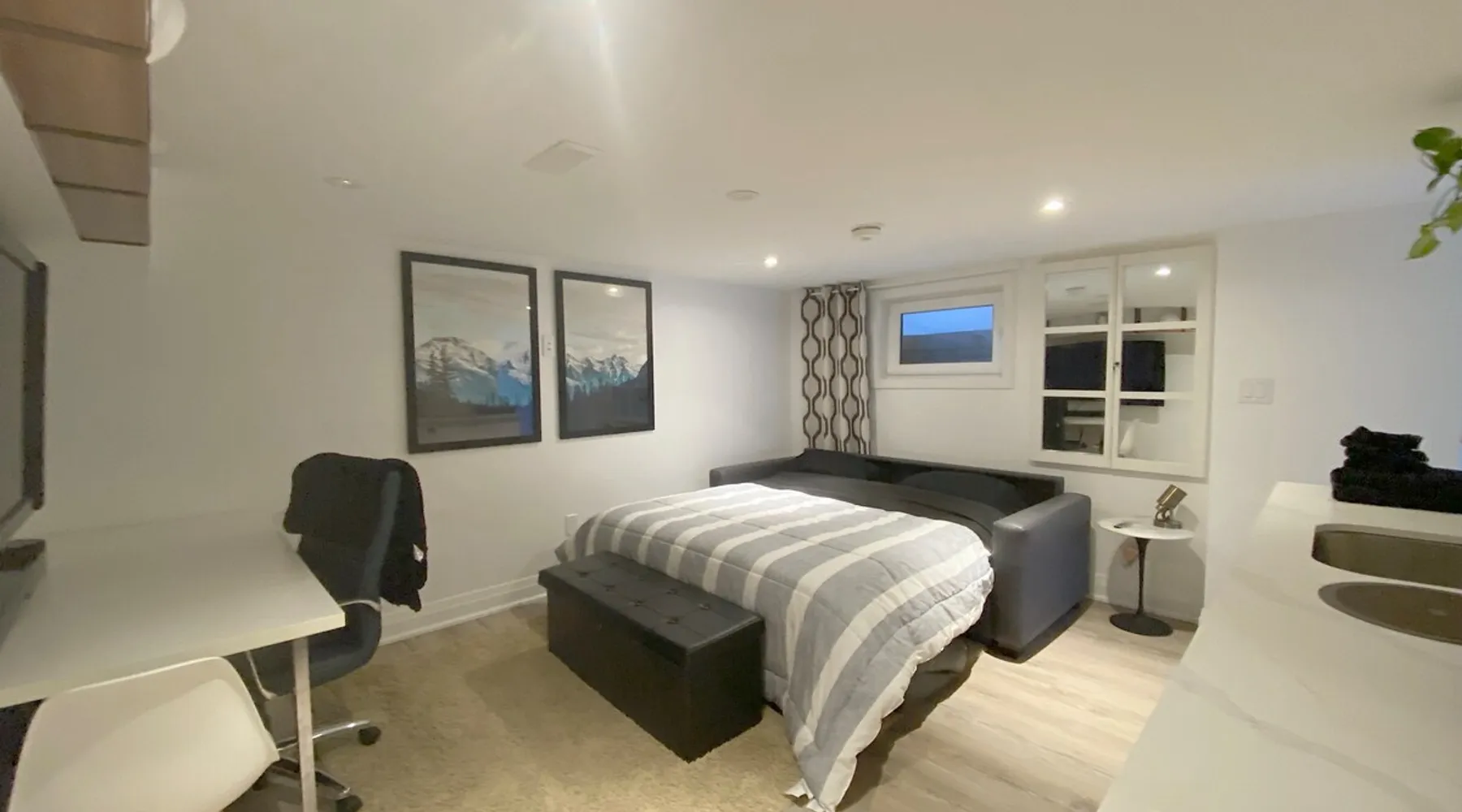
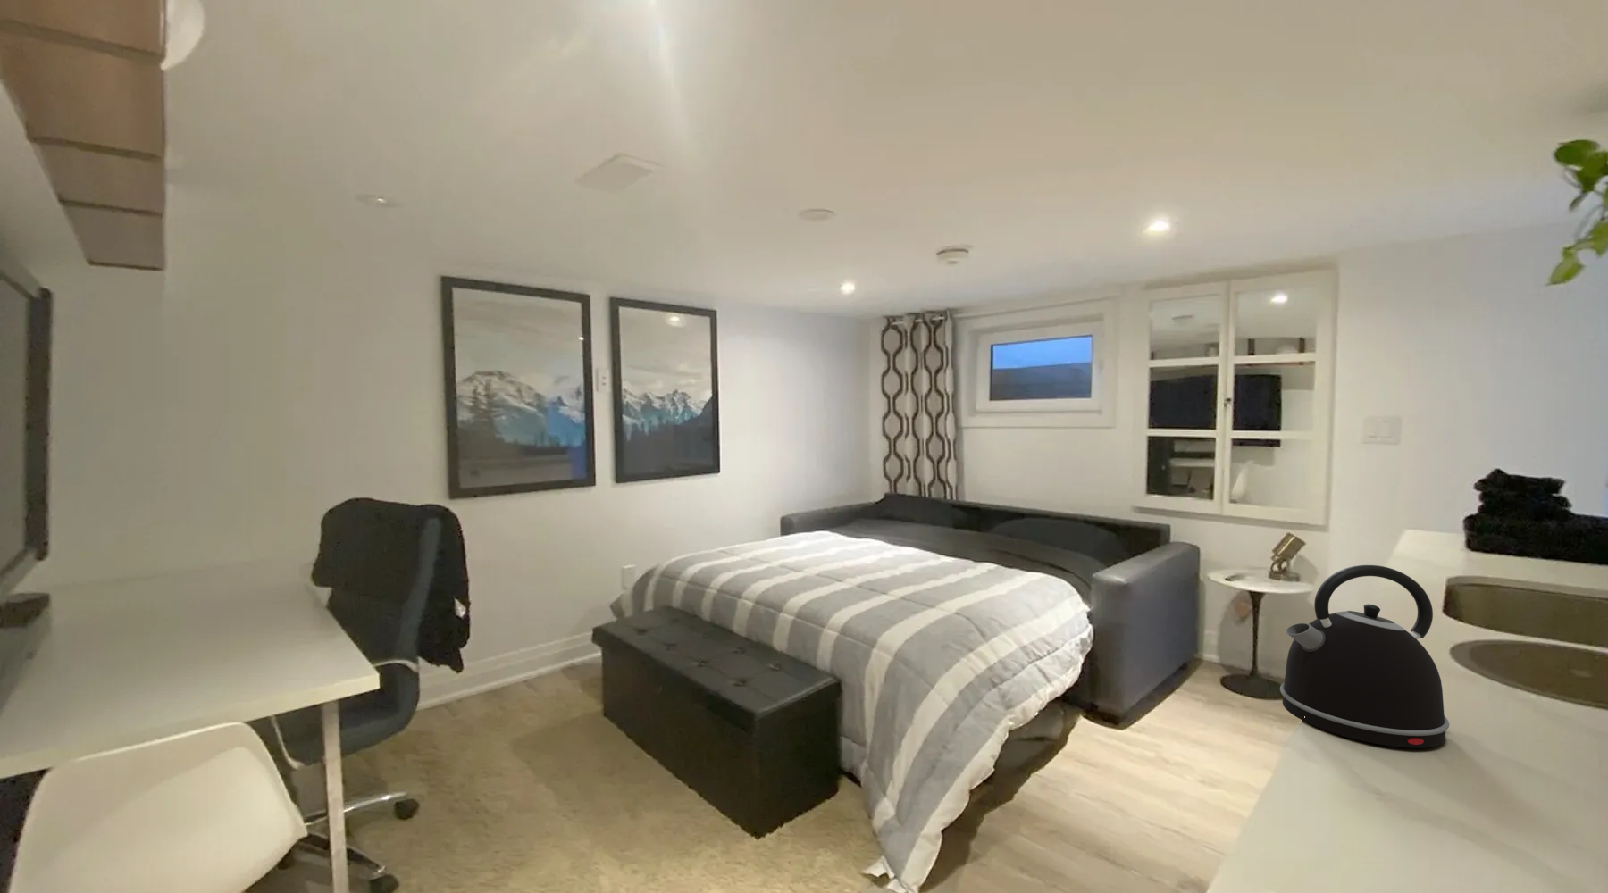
+ kettle (1362, 641)
